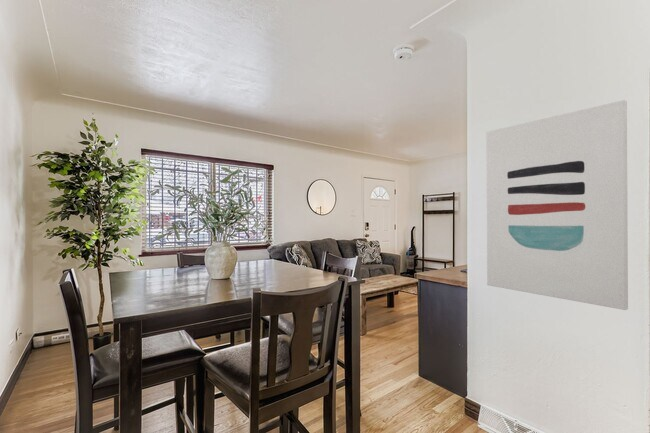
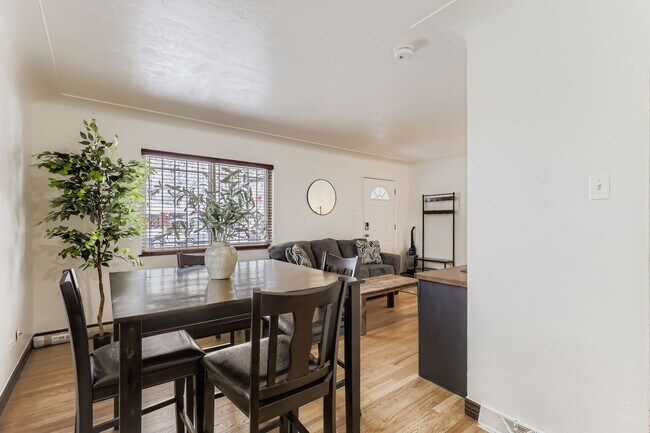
- wall art (546, 207)
